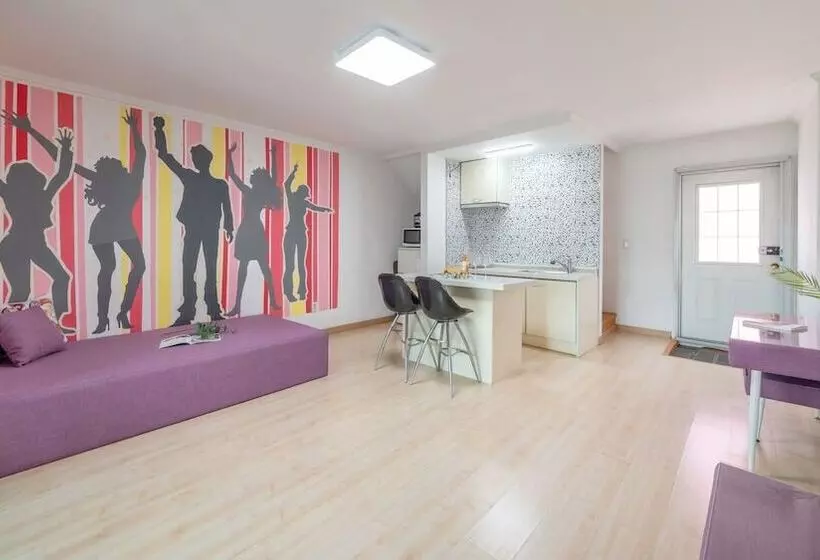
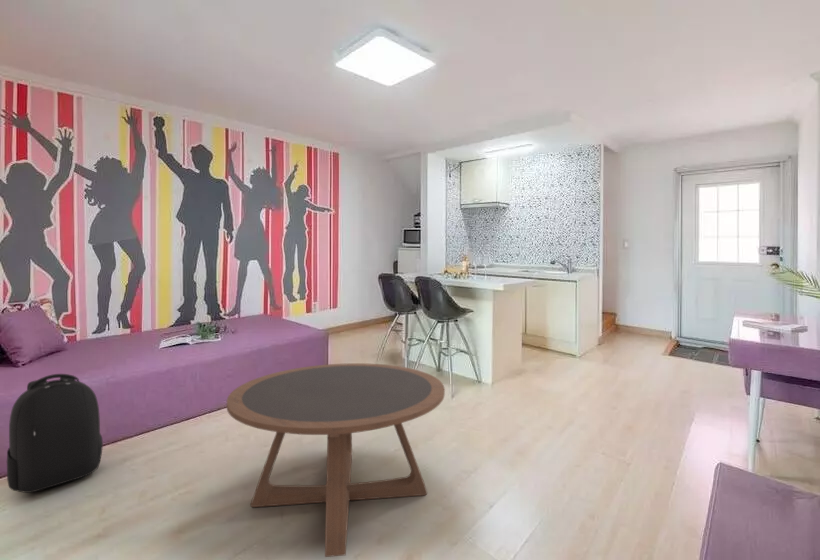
+ coffee table (341, 442)
+ backpack (56, 426)
